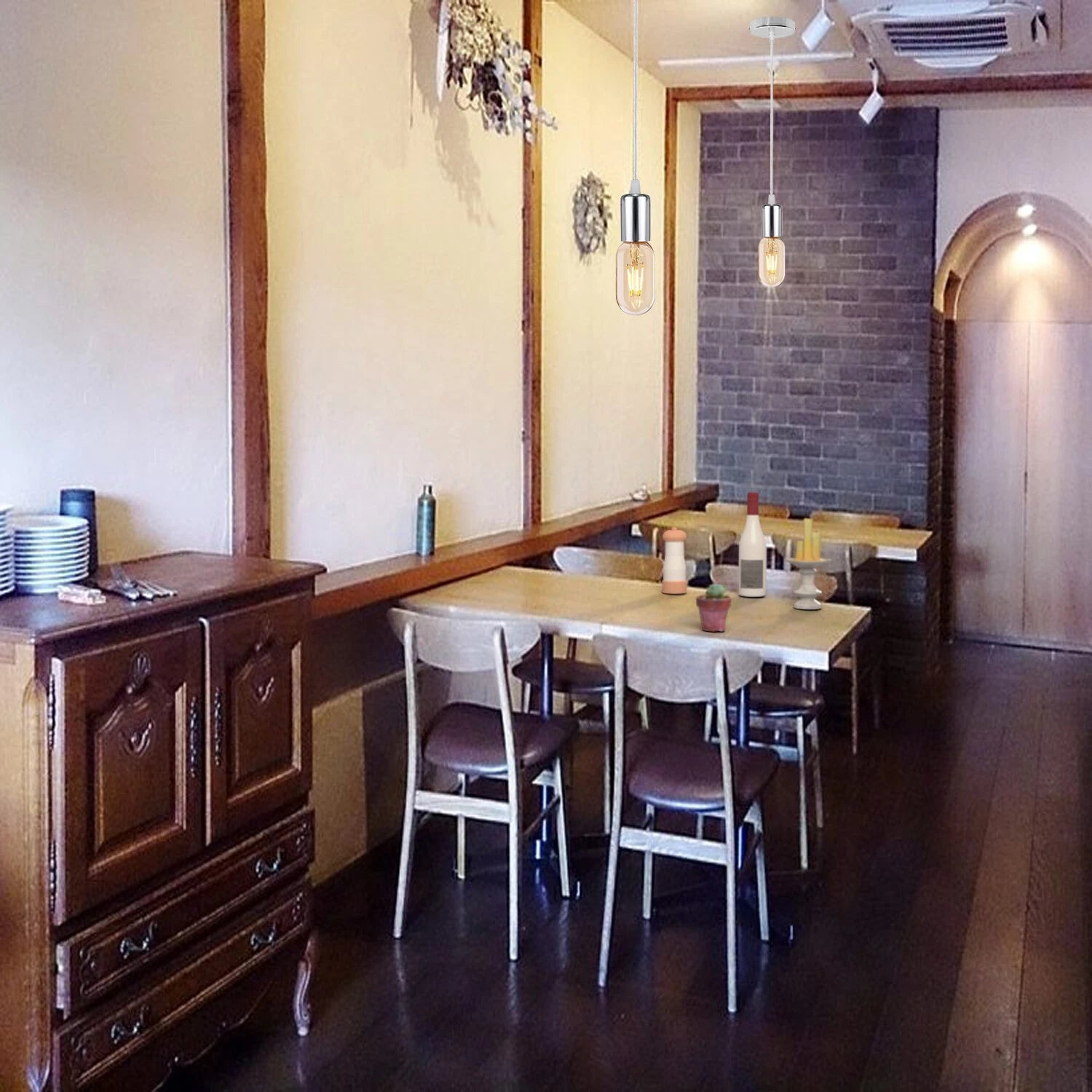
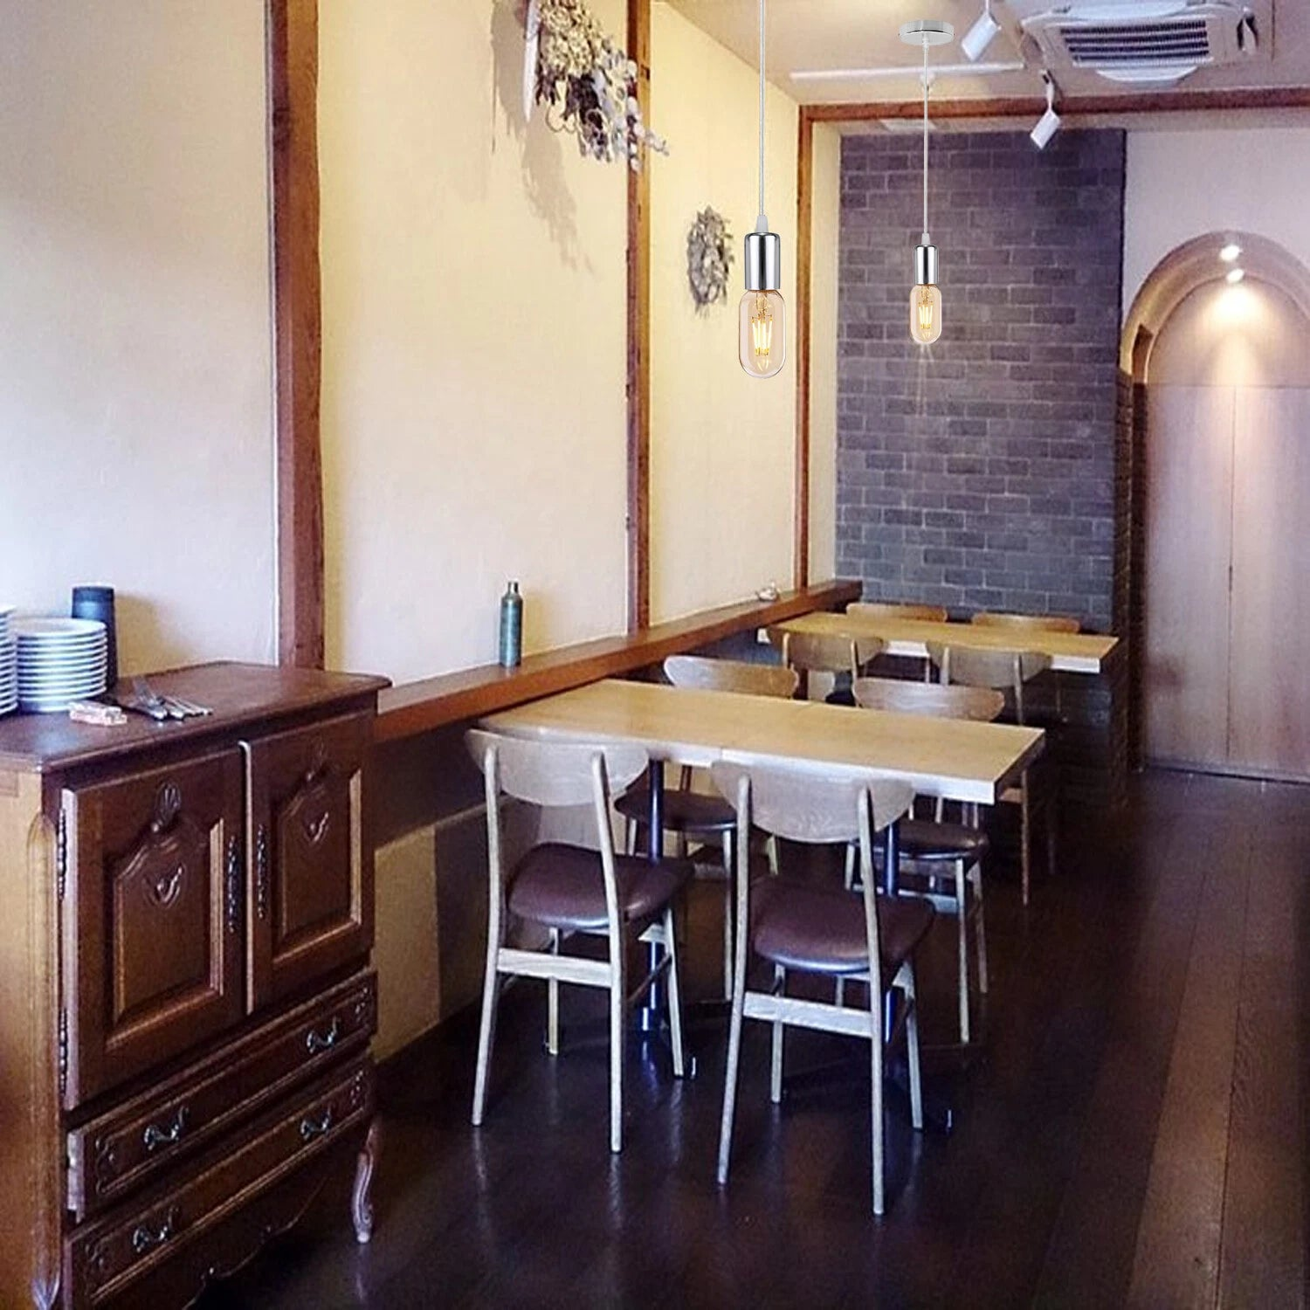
- alcohol (752, 544)
- potted succulent (713, 606)
- candle (808, 563)
- pepper shaker (674, 560)
